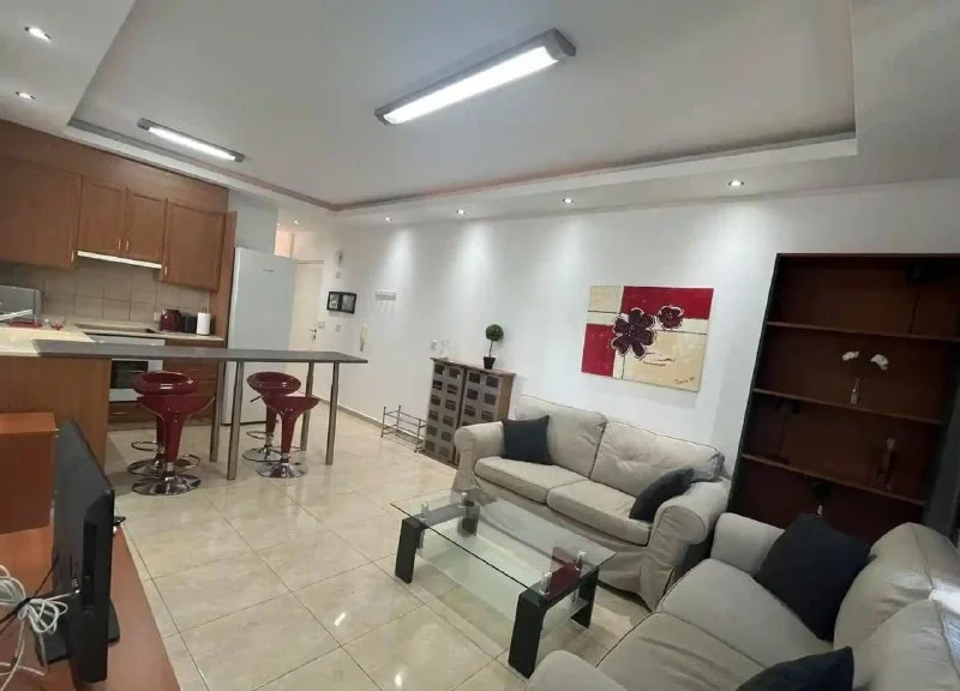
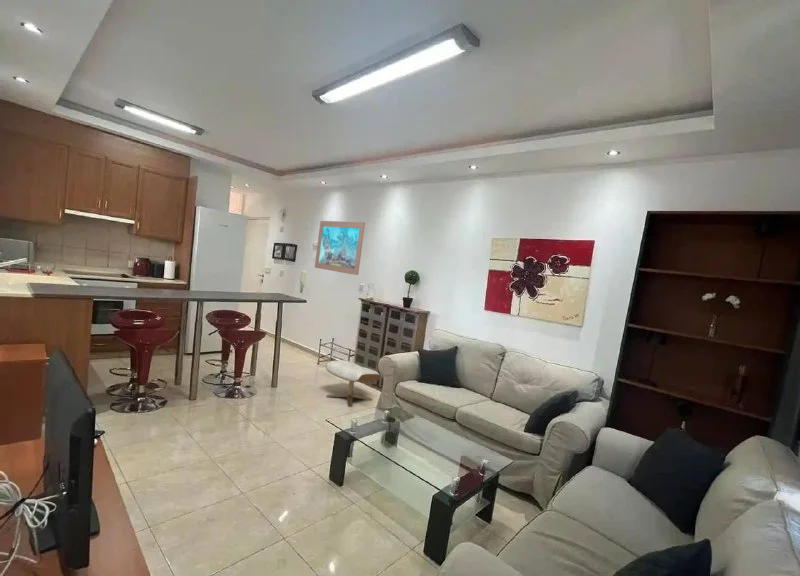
+ wall art (338, 246)
+ ottoman (351, 381)
